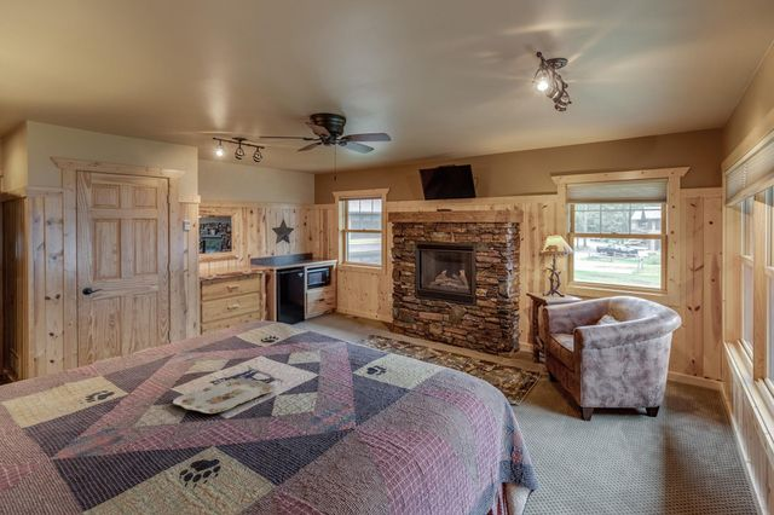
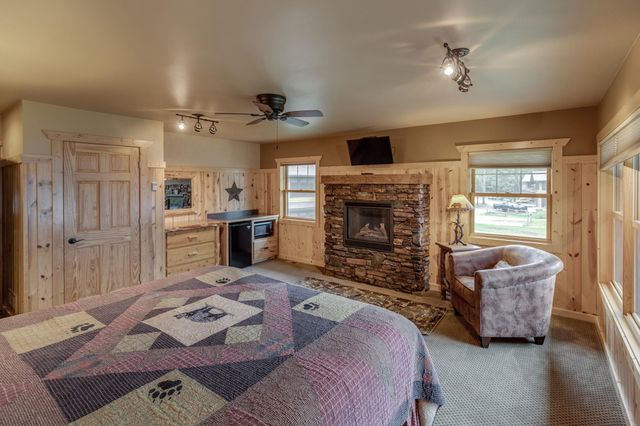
- serving tray (226, 394)
